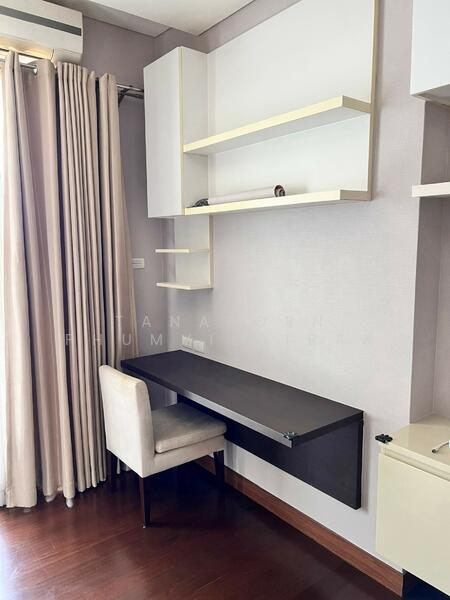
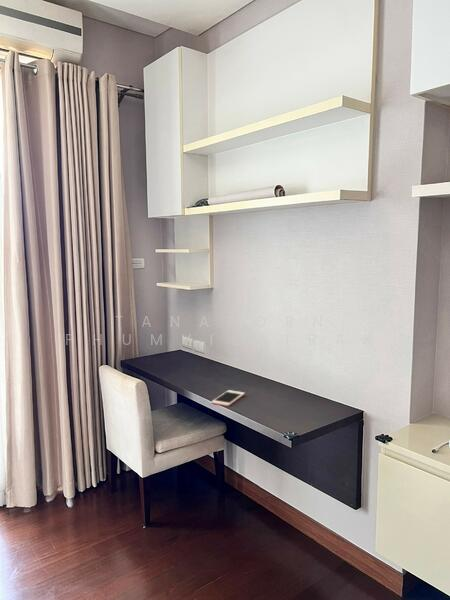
+ cell phone (228, 397)
